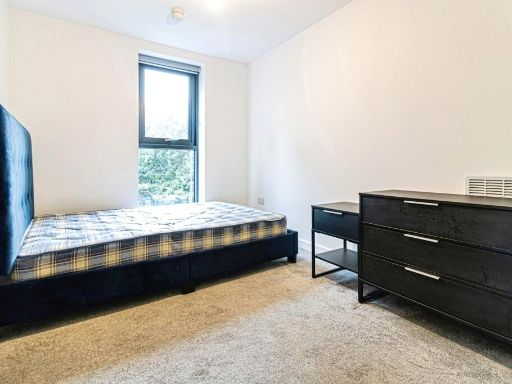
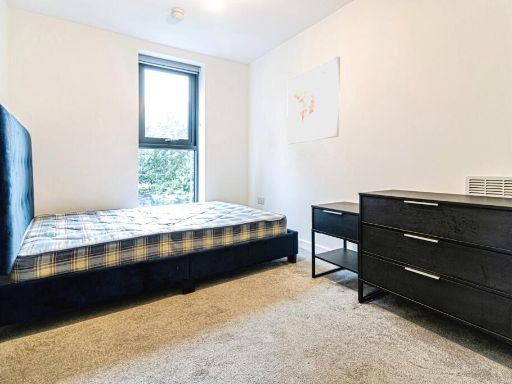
+ wall art (310, 105)
